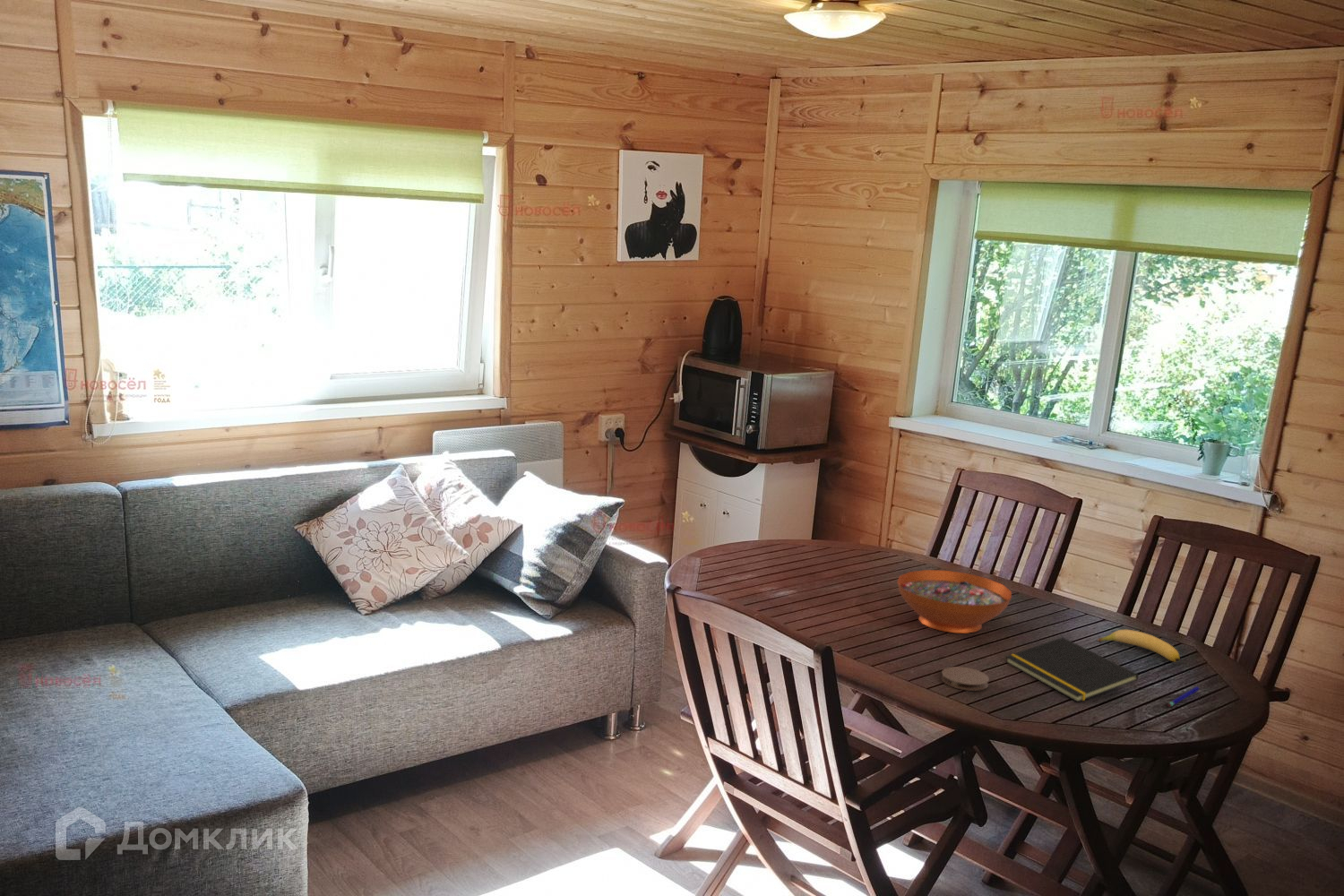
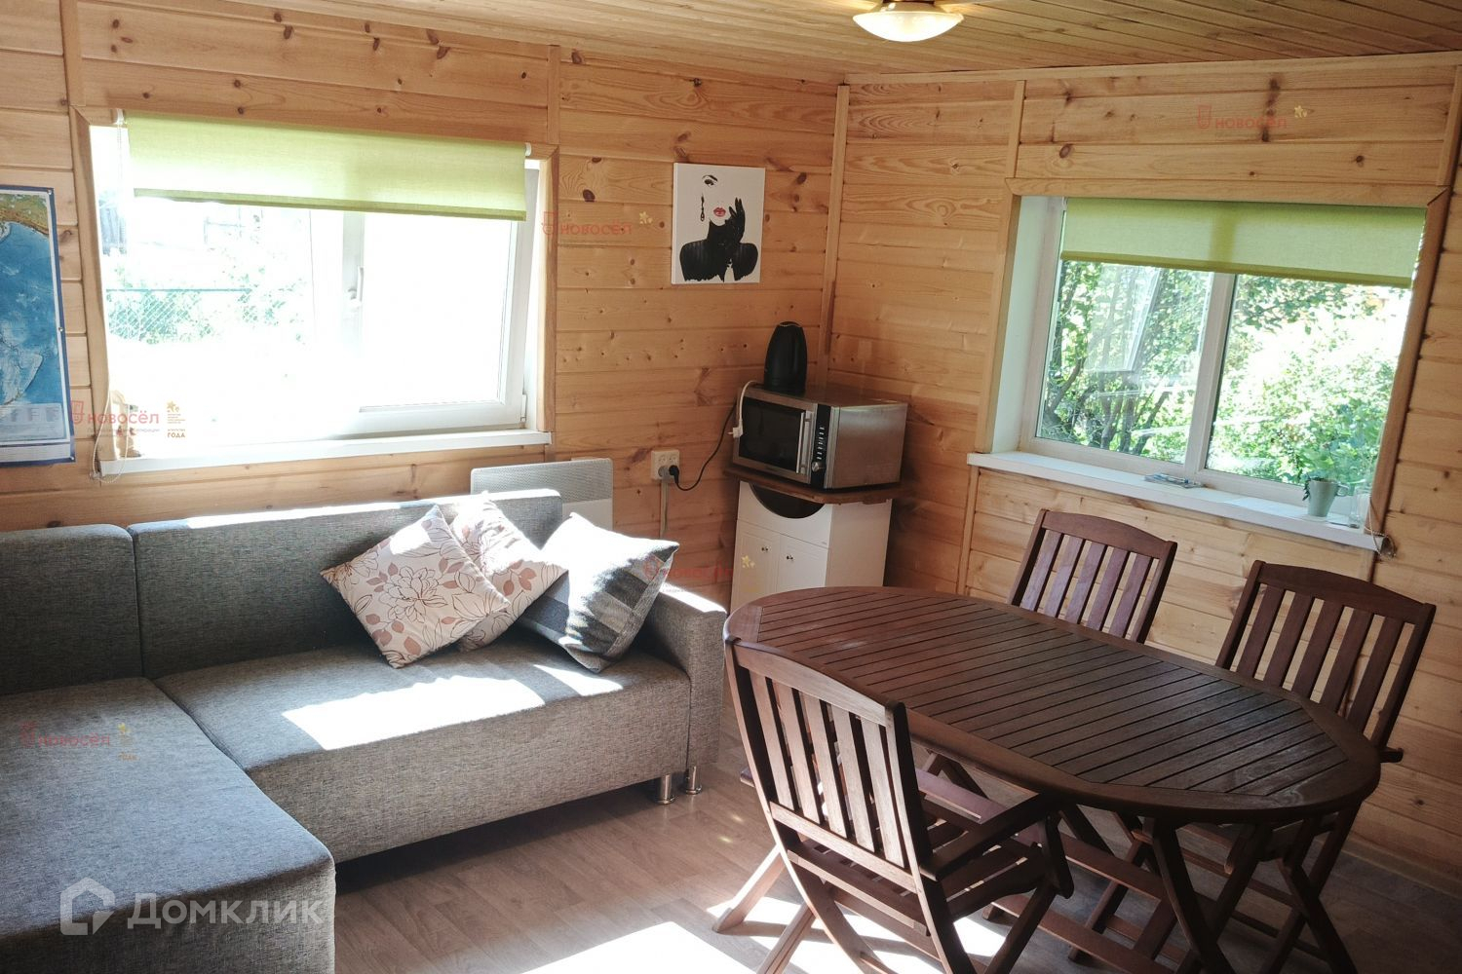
- decorative bowl (952, 604)
- banana (1142, 643)
- coaster (965, 678)
- notepad (1070, 668)
- pen (1183, 696)
